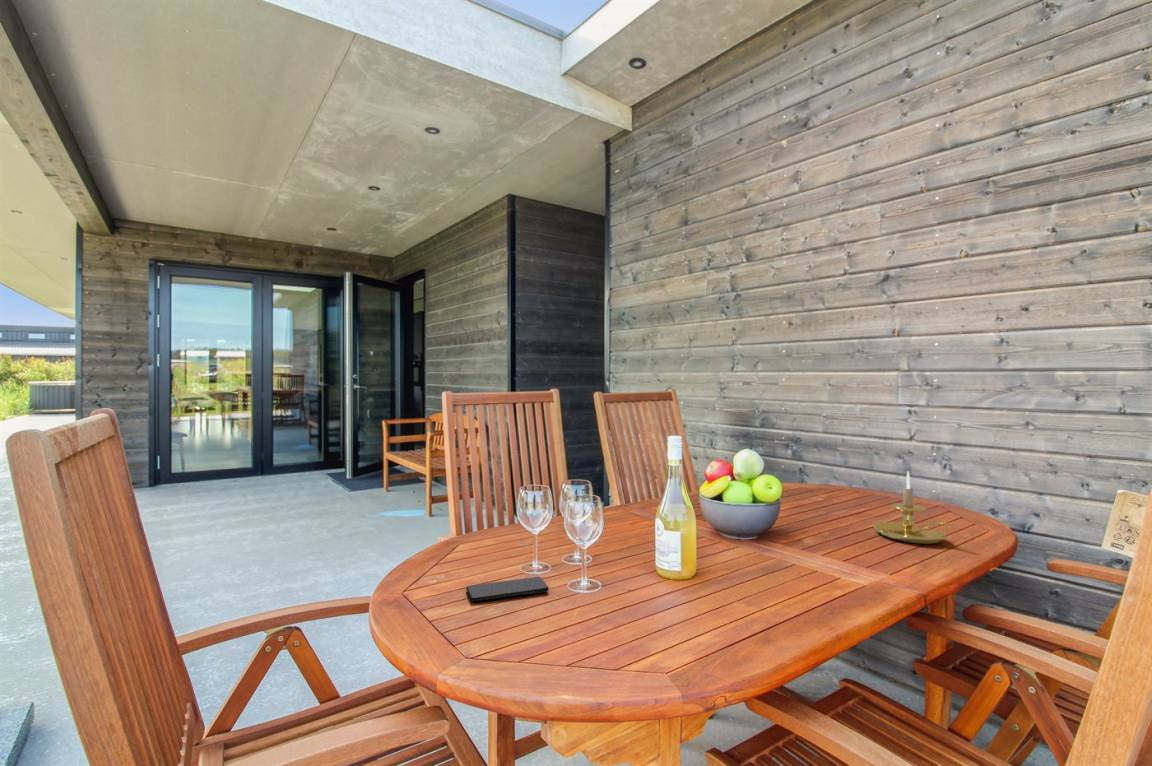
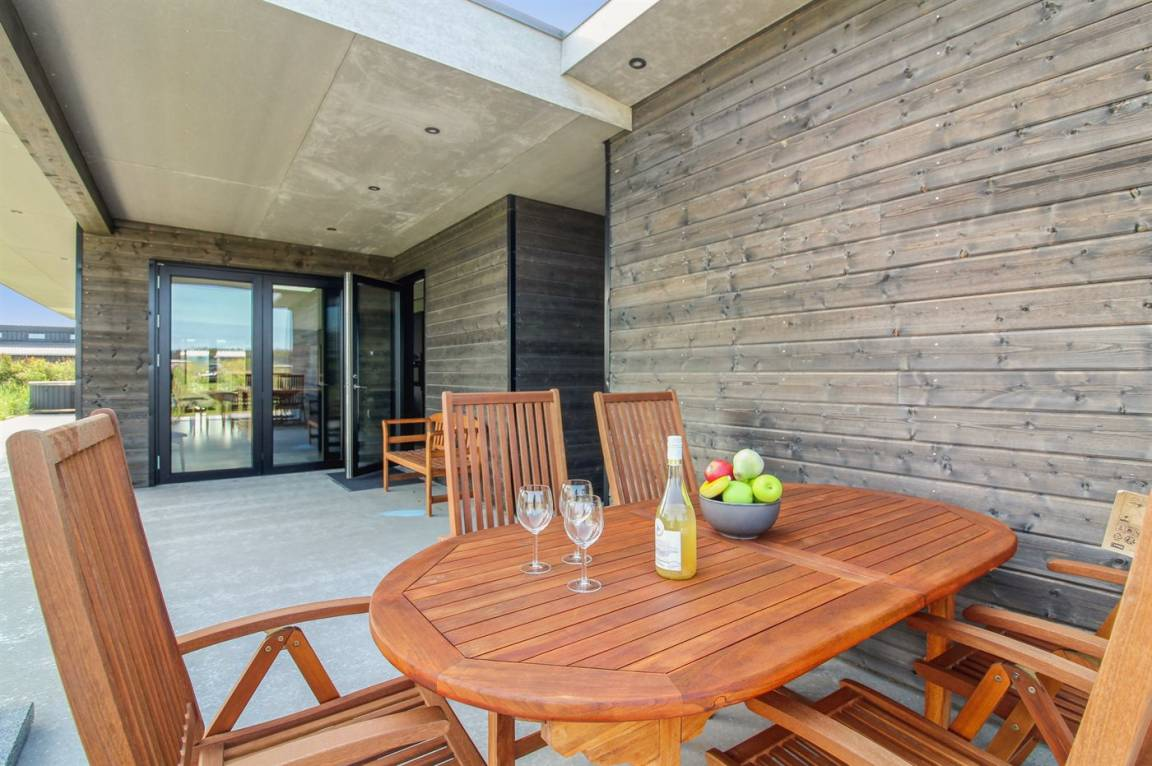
- smartphone (507, 588)
- candle holder (913, 505)
